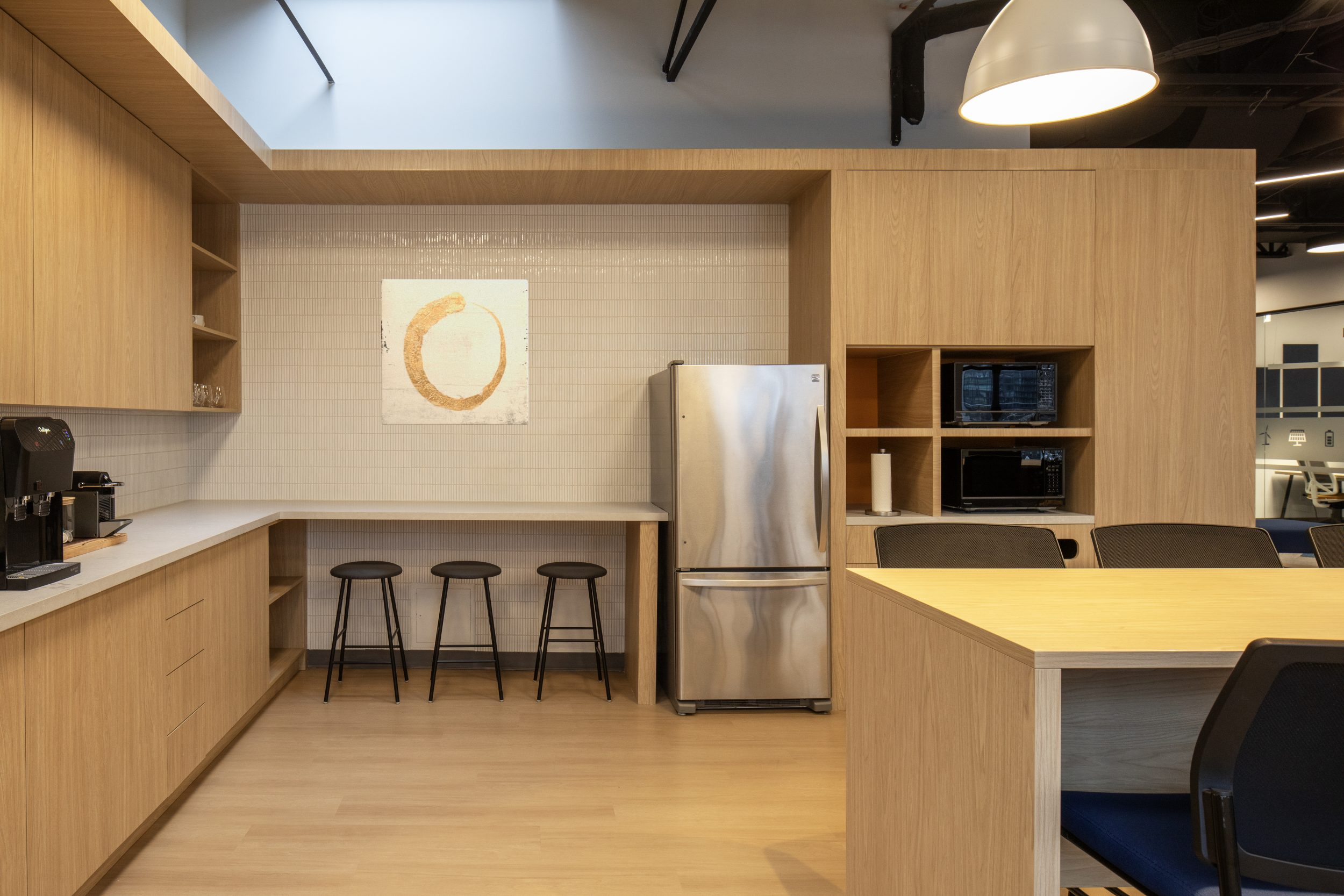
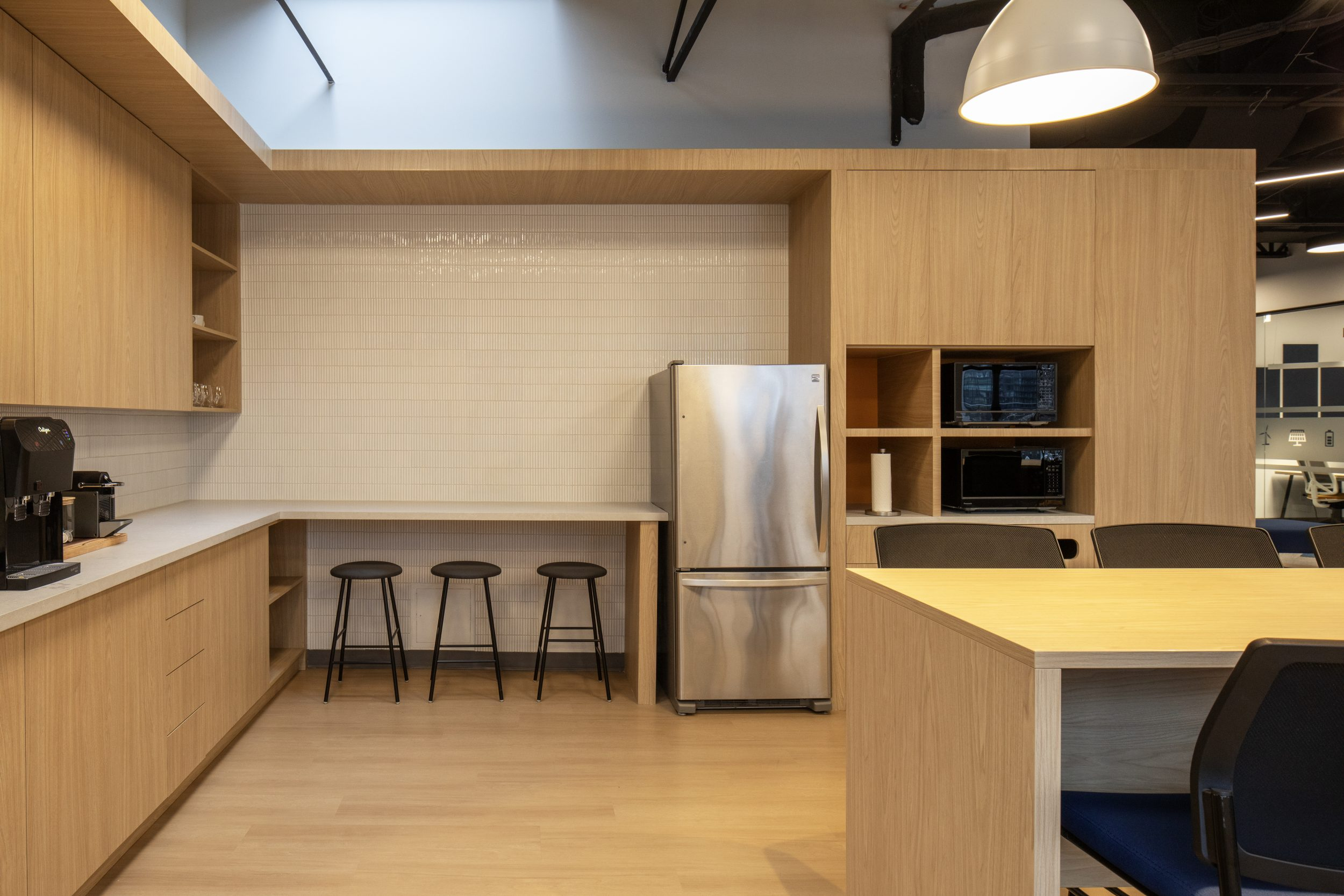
- wall art (455, 352)
